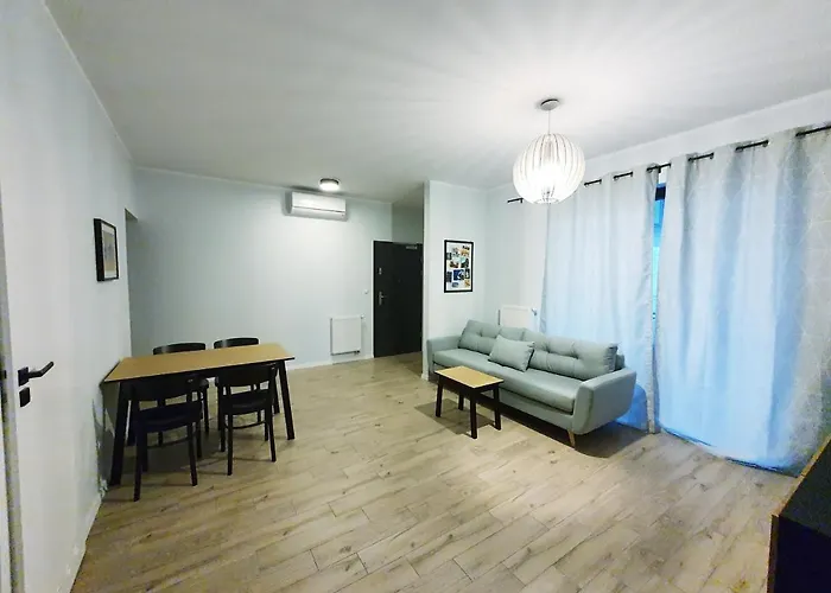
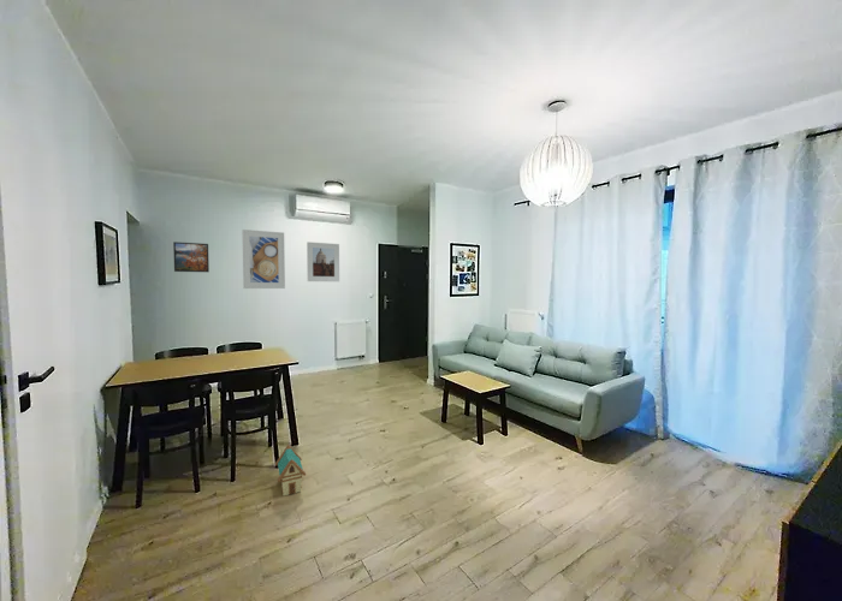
+ toy house (290, 468)
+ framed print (263, 260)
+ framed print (191, 257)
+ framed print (324, 262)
